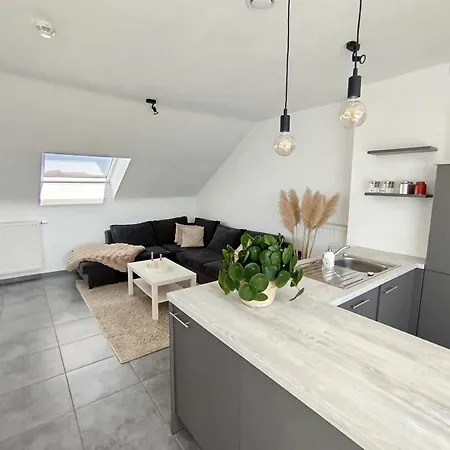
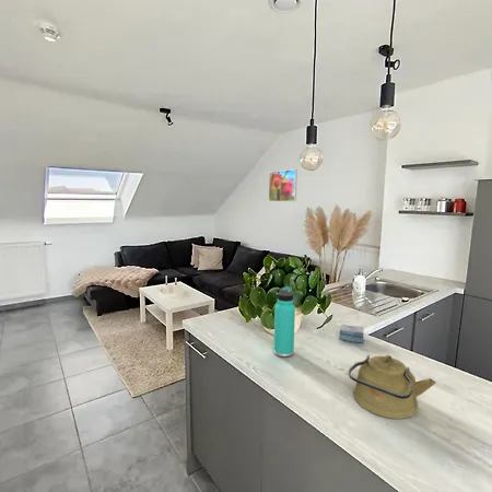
+ thermos bottle (284, 320)
+ kettle (393, 379)
+ sponge (351, 332)
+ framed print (282, 186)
